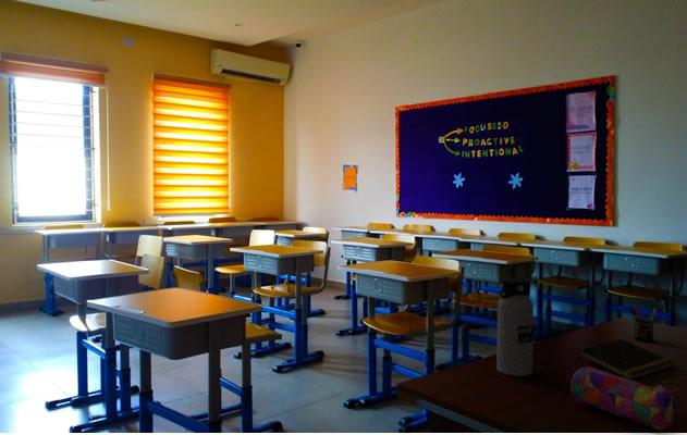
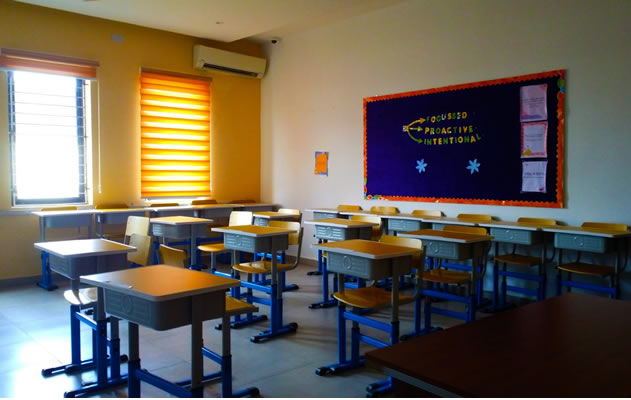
- pen holder (643, 322)
- pencil case (622, 395)
- notepad (625, 358)
- water bottle (515, 325)
